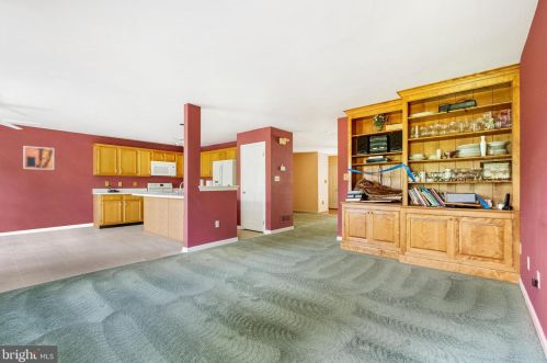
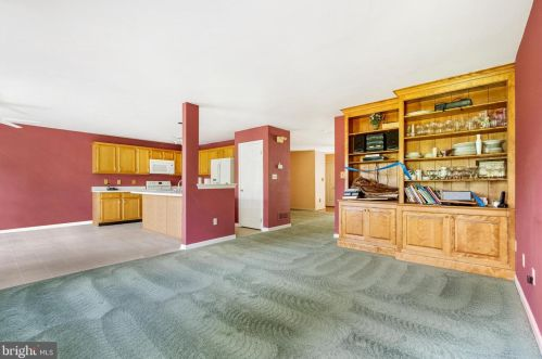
- wall art (38, 158)
